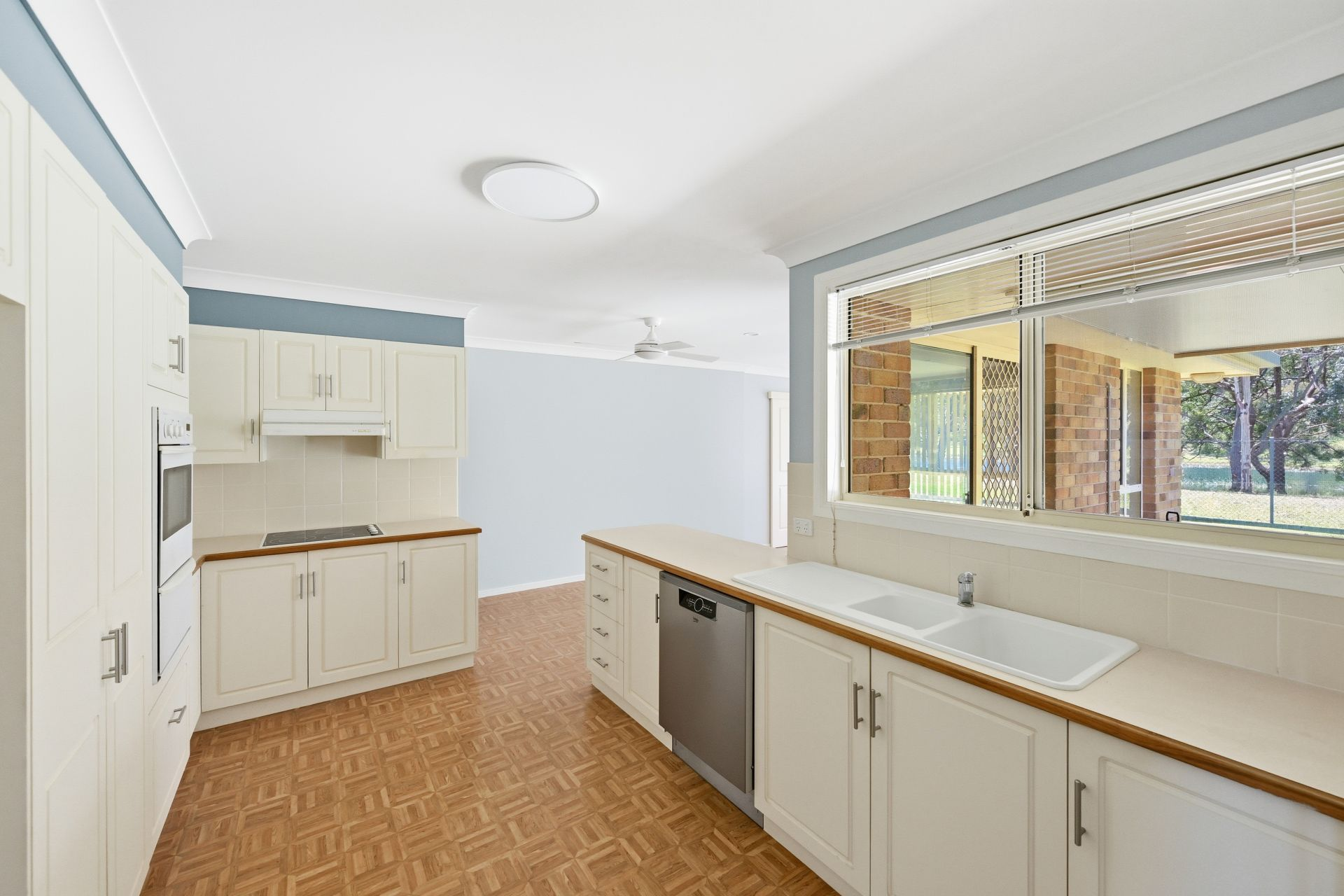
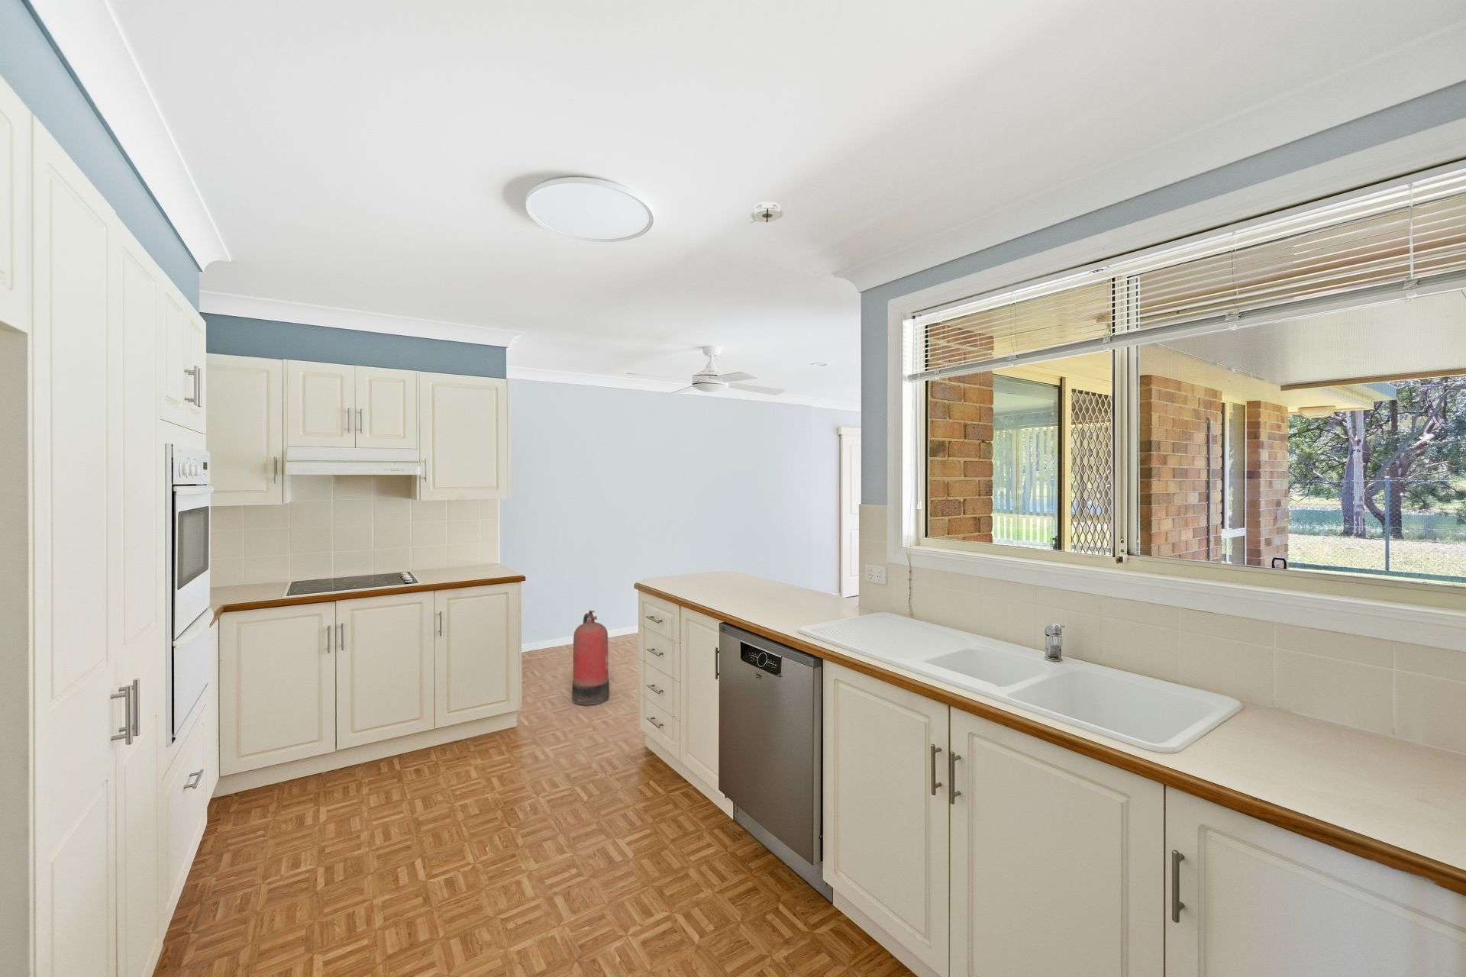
+ fire extinguisher (587, 652)
+ smoke detector (766, 213)
